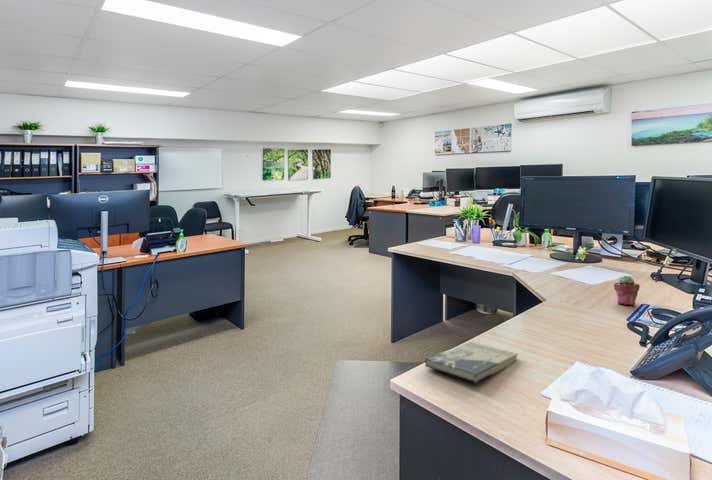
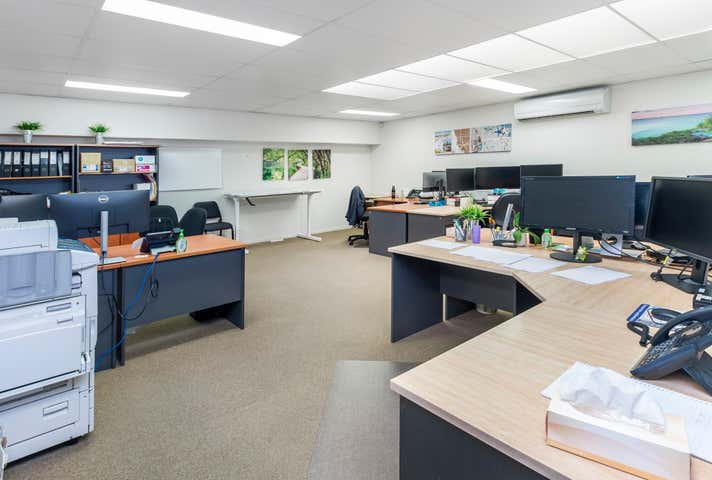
- book (472, 359)
- potted succulent (626, 289)
